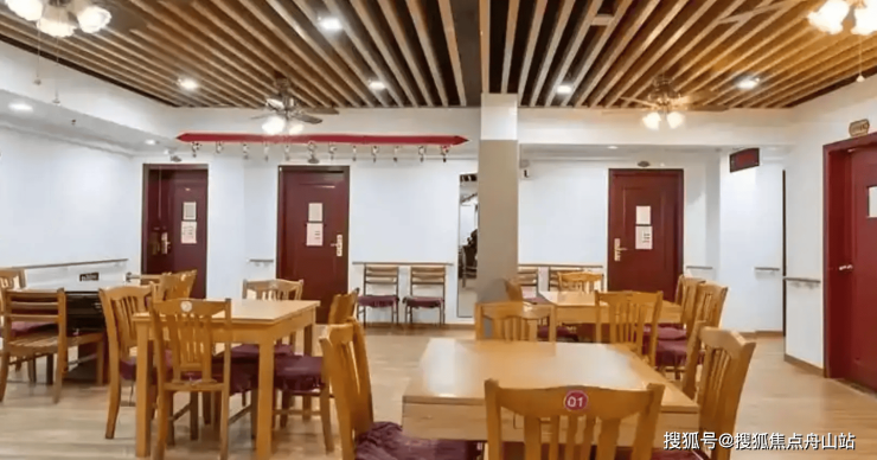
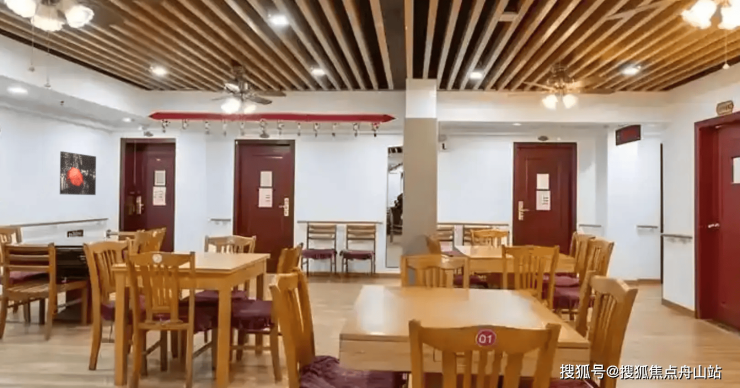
+ wall art (78, 174)
